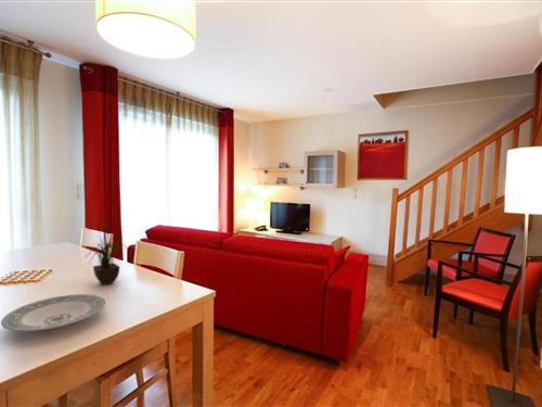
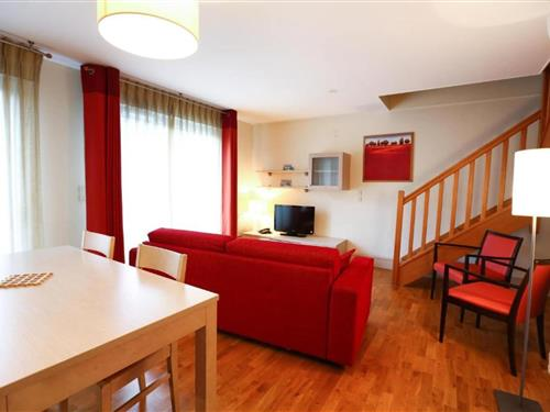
- plate (57, 315)
- potted plant (107, 243)
